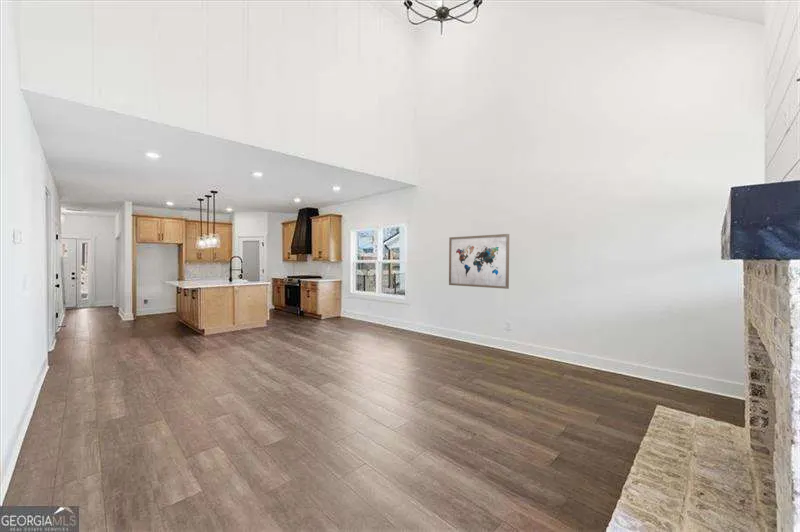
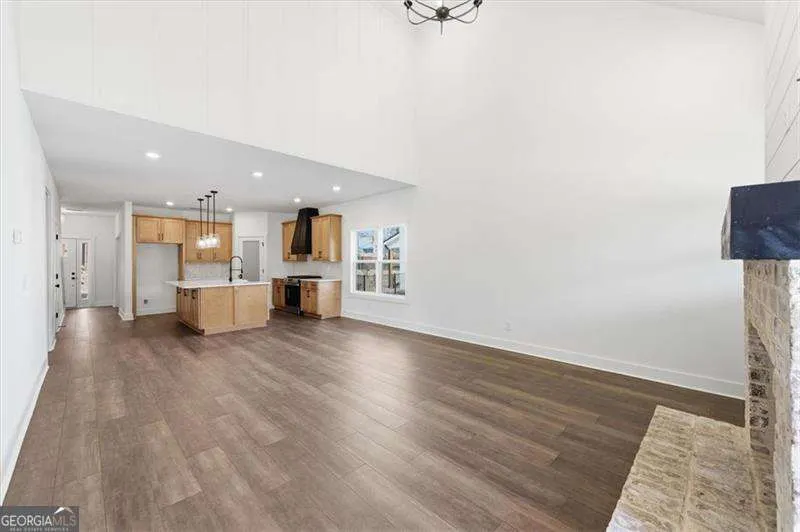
- wall art (477, 261)
